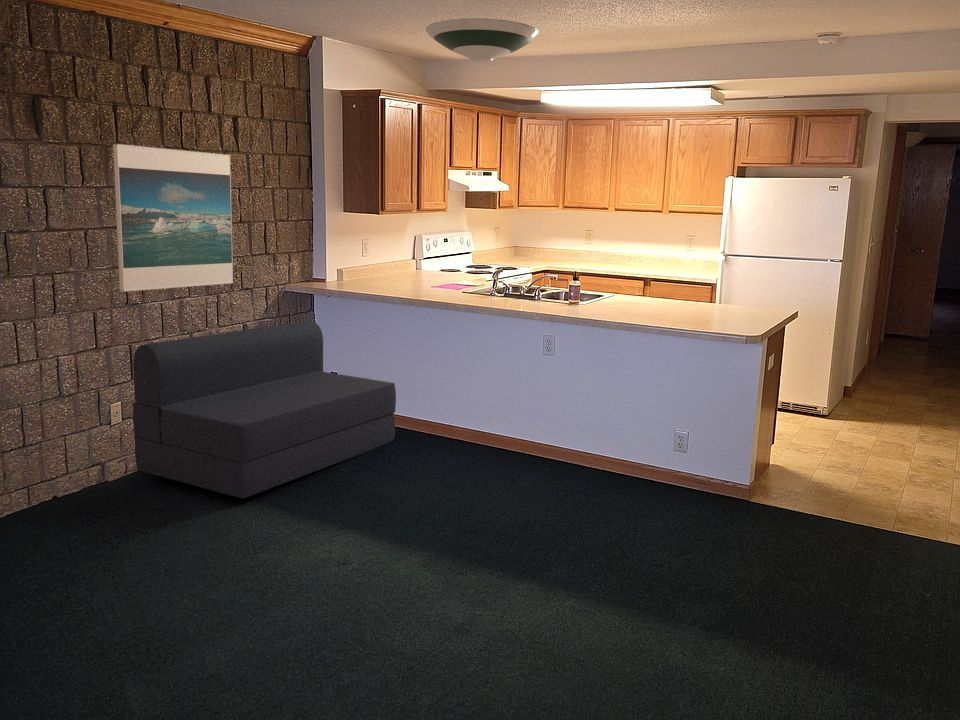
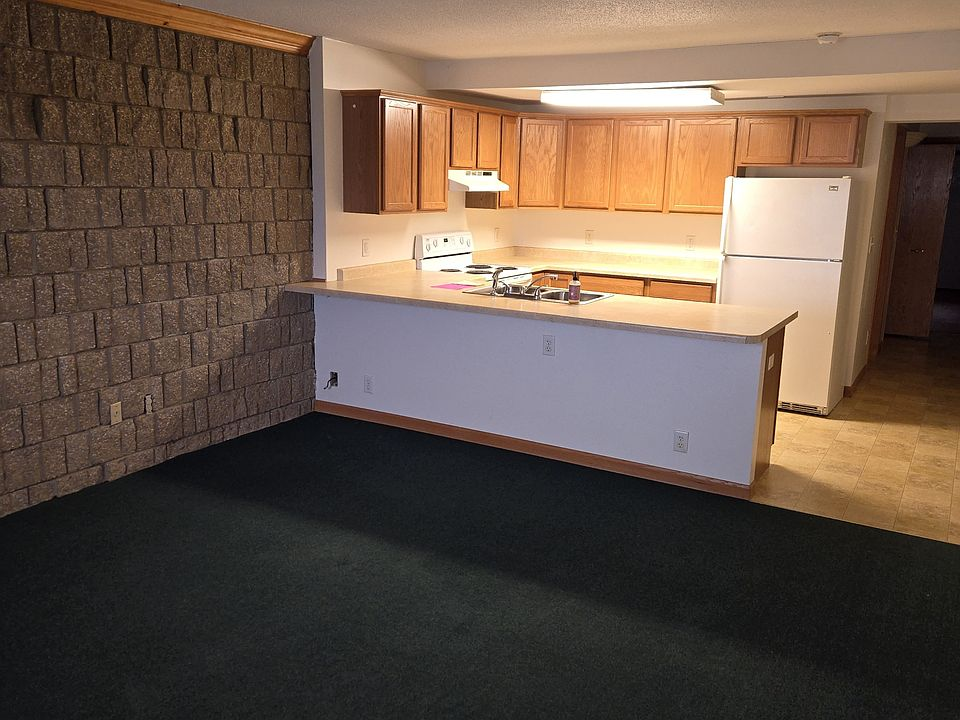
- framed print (177, 219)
- sofa (273, 396)
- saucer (481, 46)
